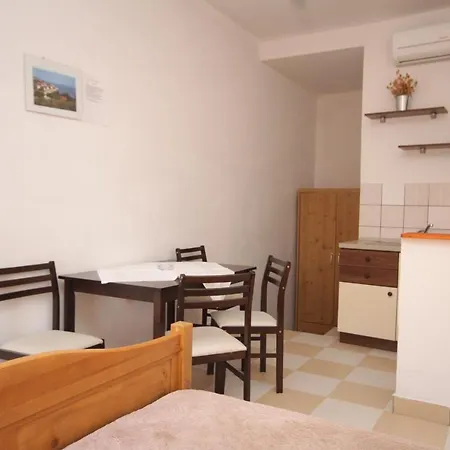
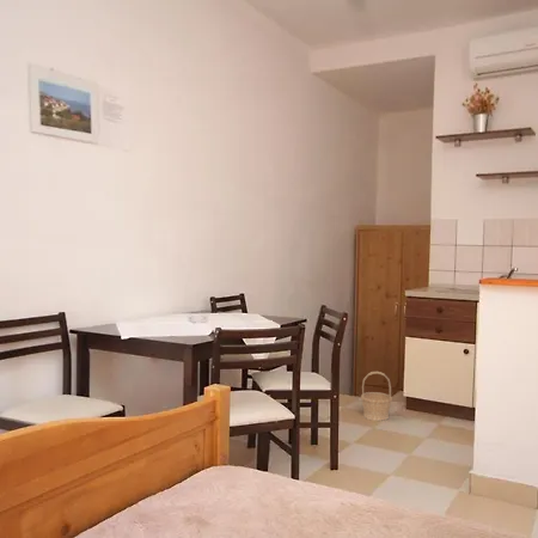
+ basket (377, 393)
